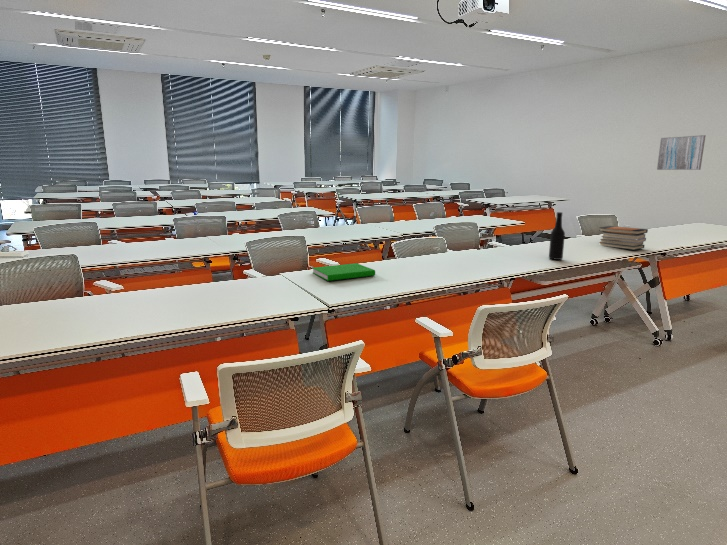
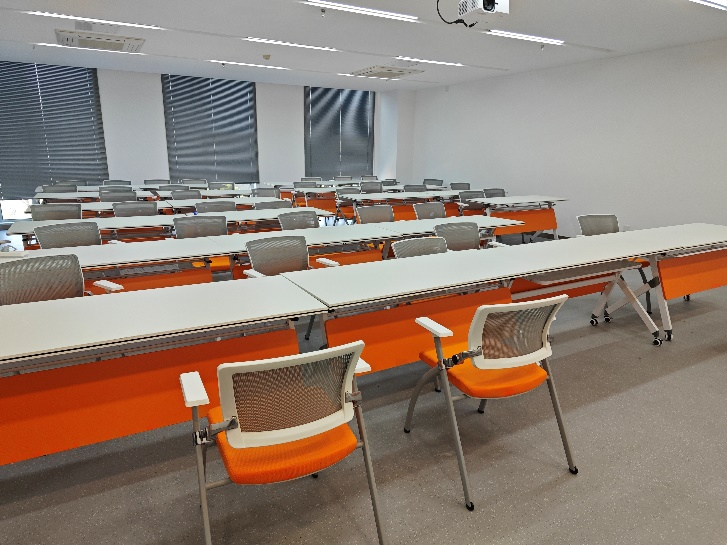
- book stack (622, 237)
- bottle (557, 235)
- book (343, 271)
- wall art (680, 153)
